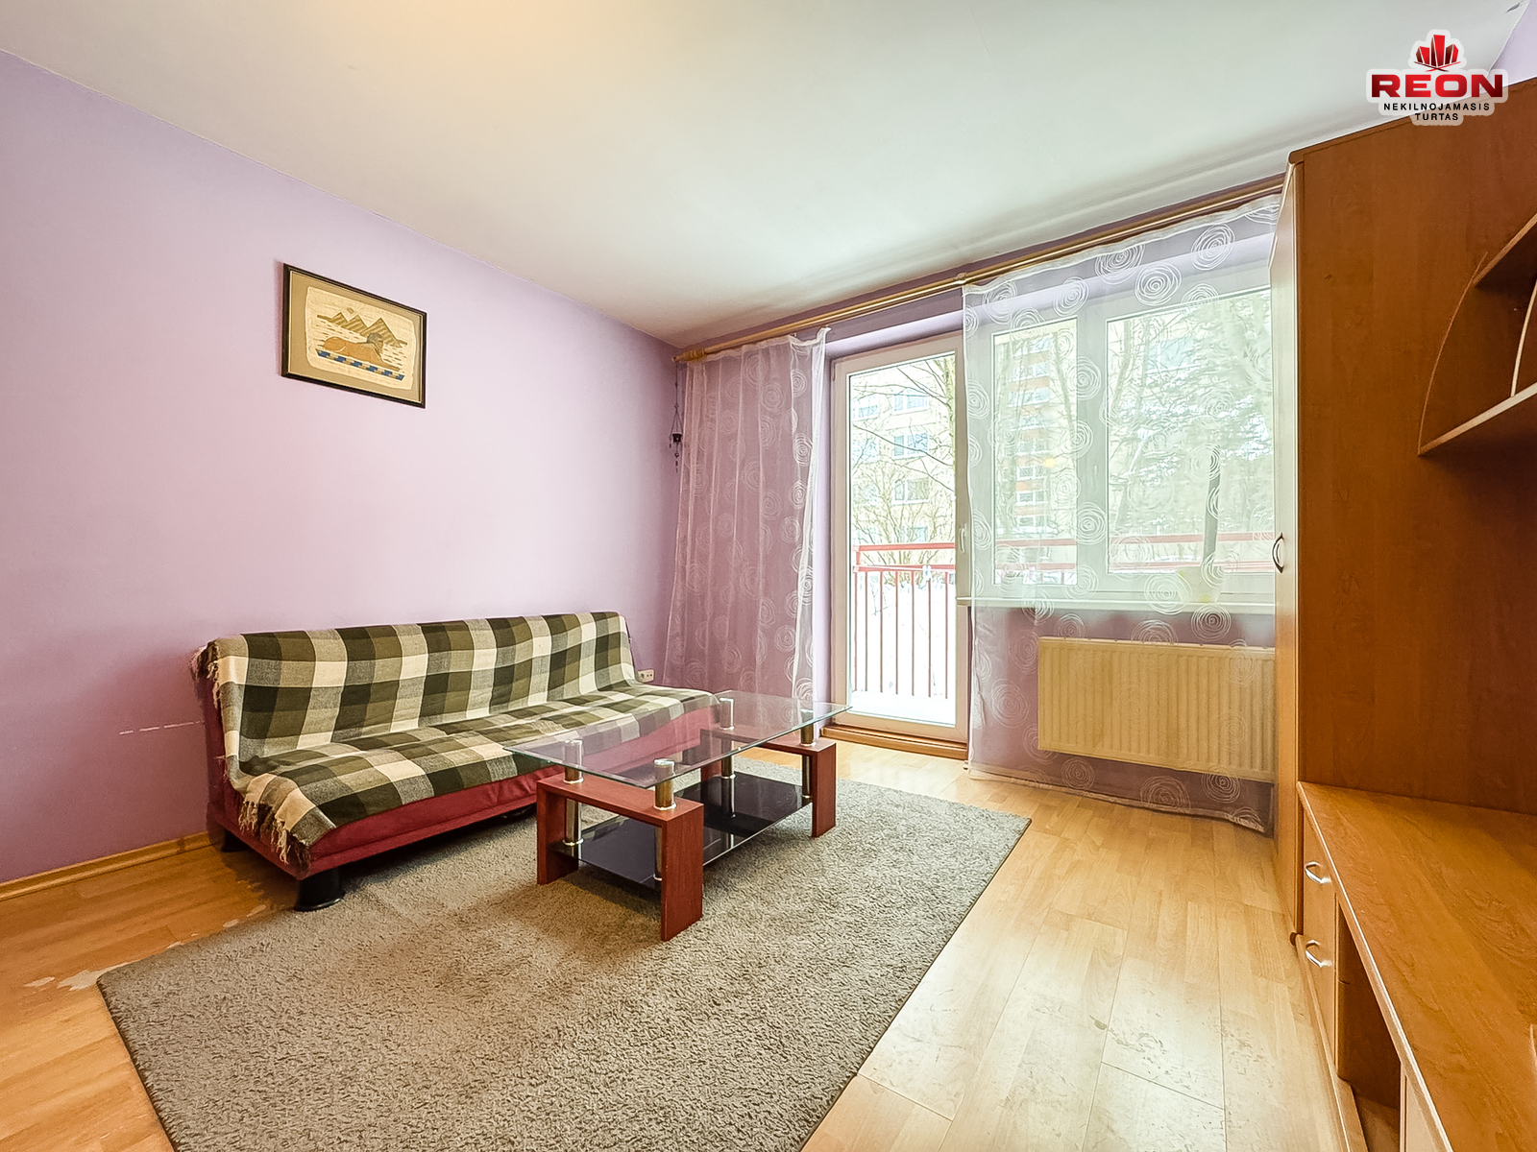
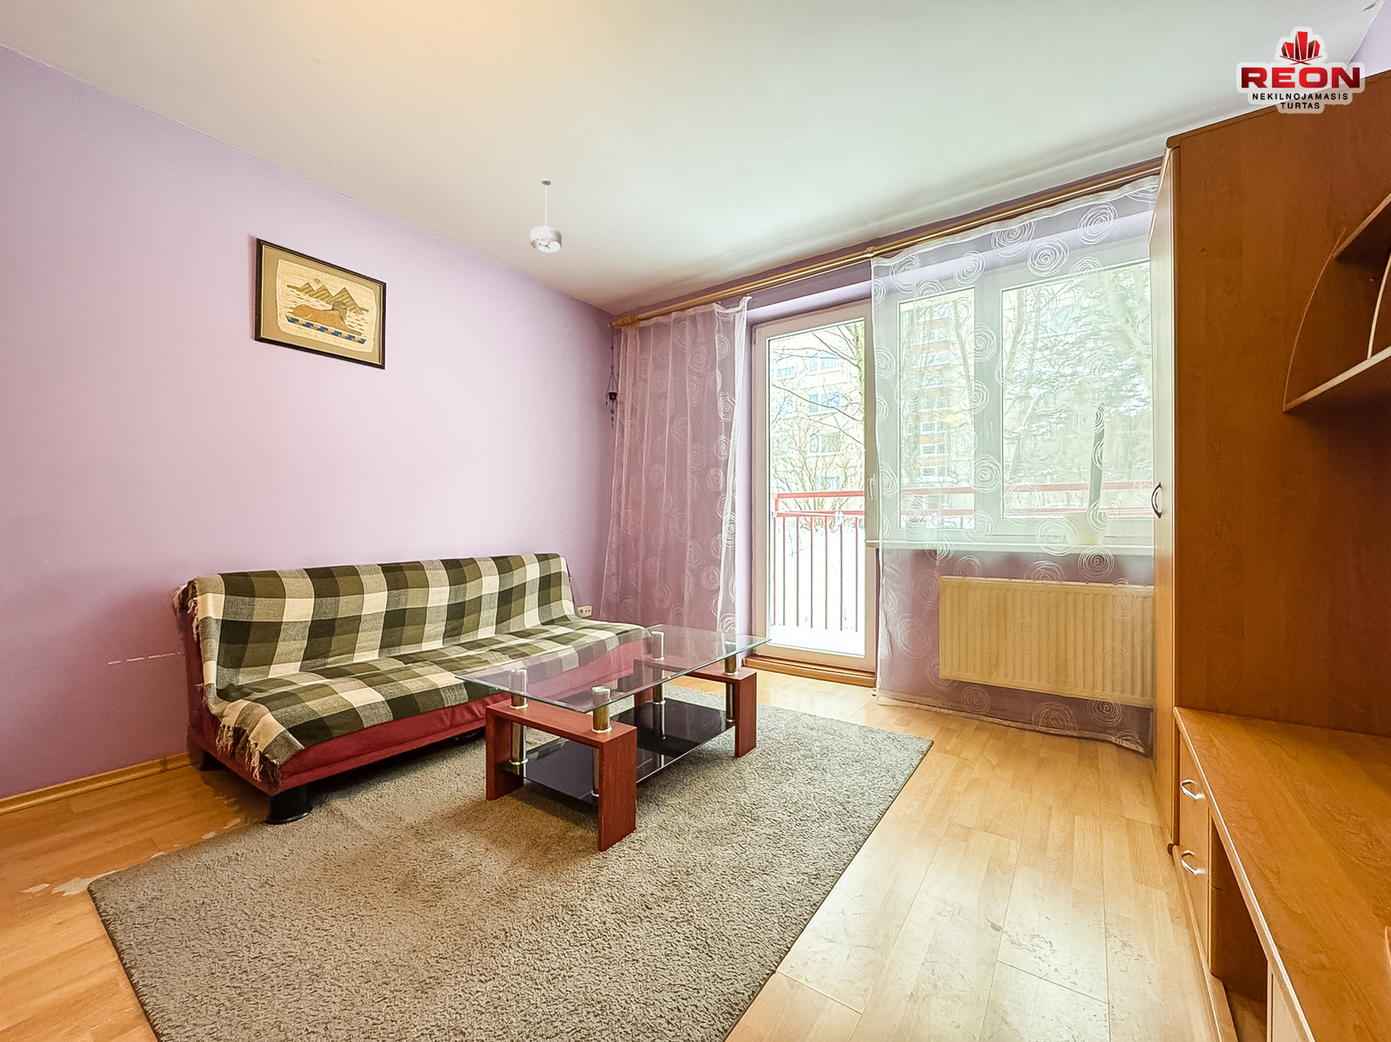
+ ceiling light fixture (545, 213)
